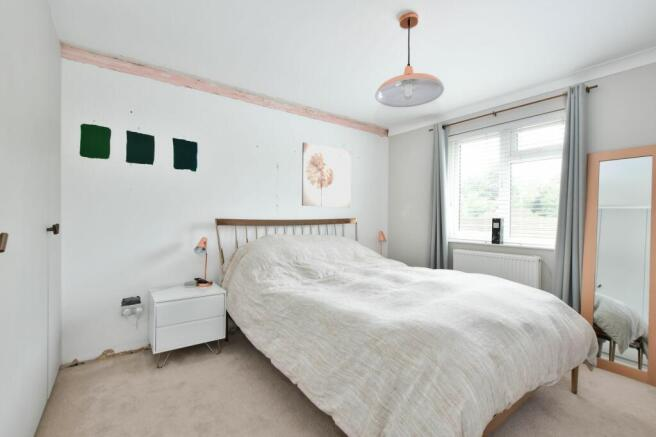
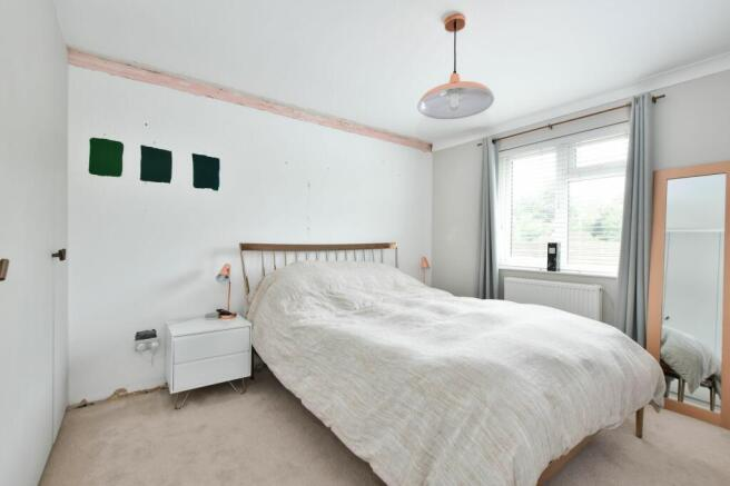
- wall art (327, 176)
